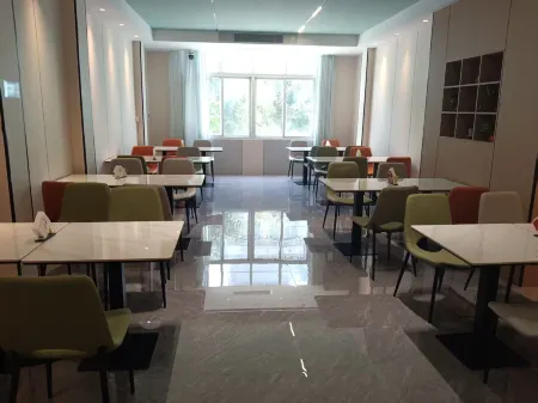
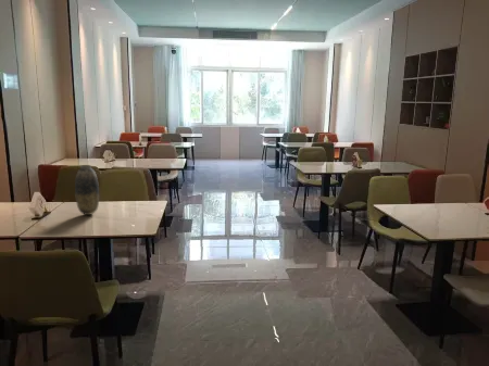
+ vase (87, 190)
